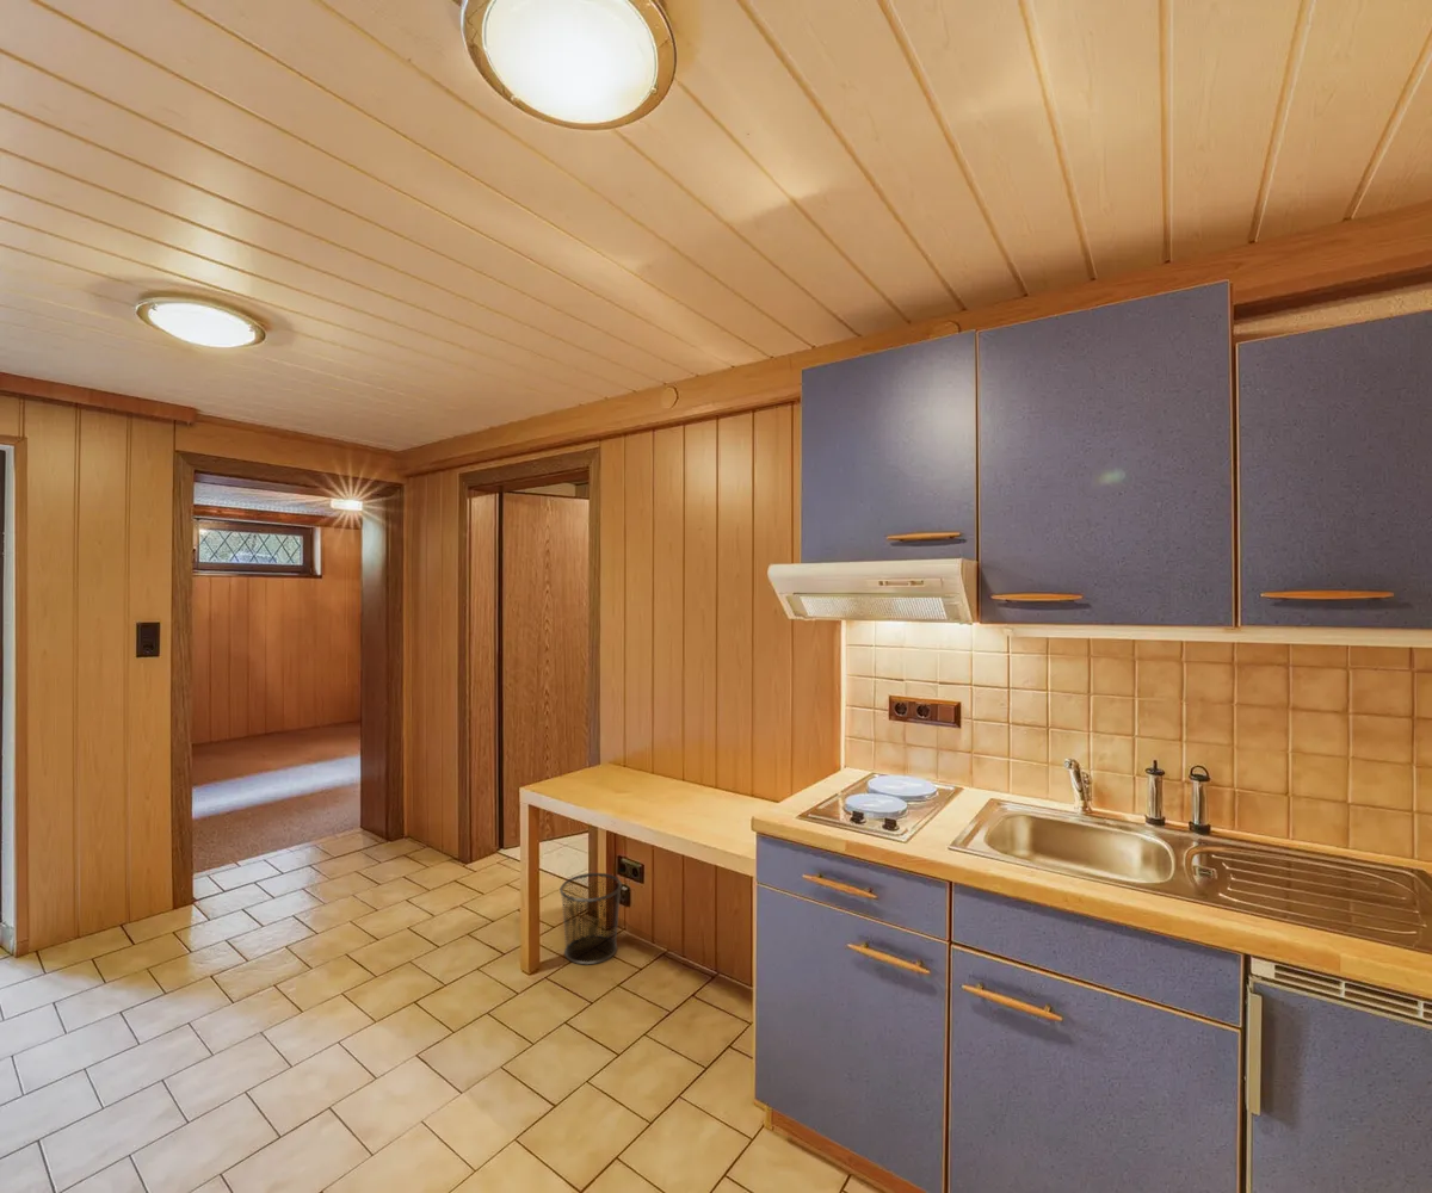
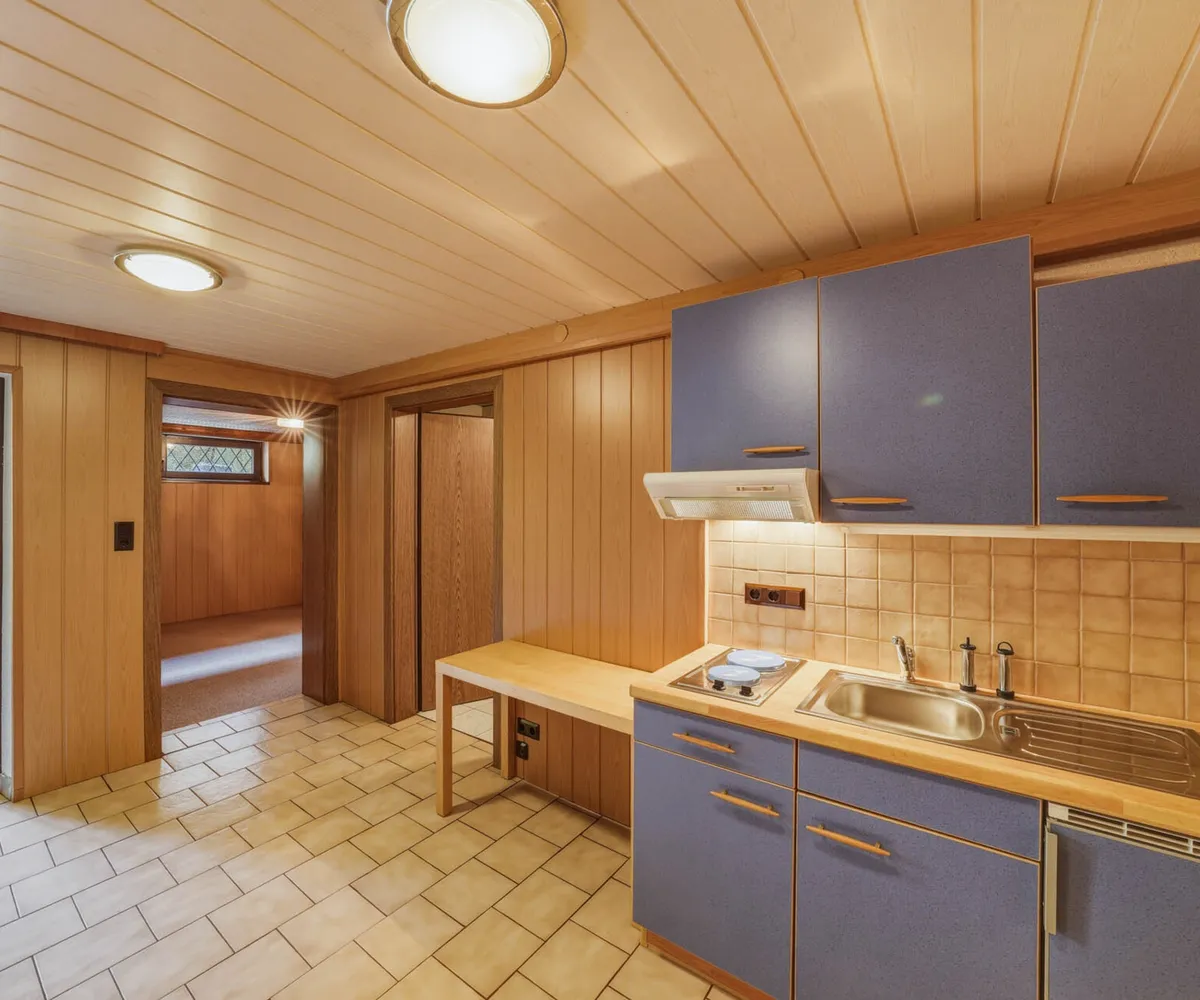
- waste bin (591, 917)
